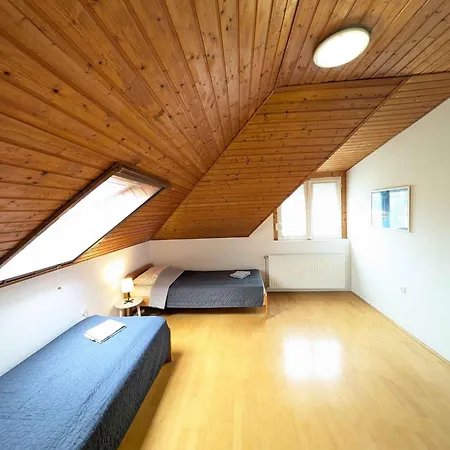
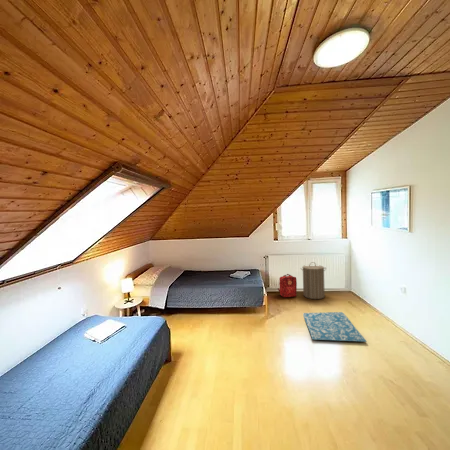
+ laundry hamper (313, 279)
+ backpack (287, 284)
+ rug (326, 318)
